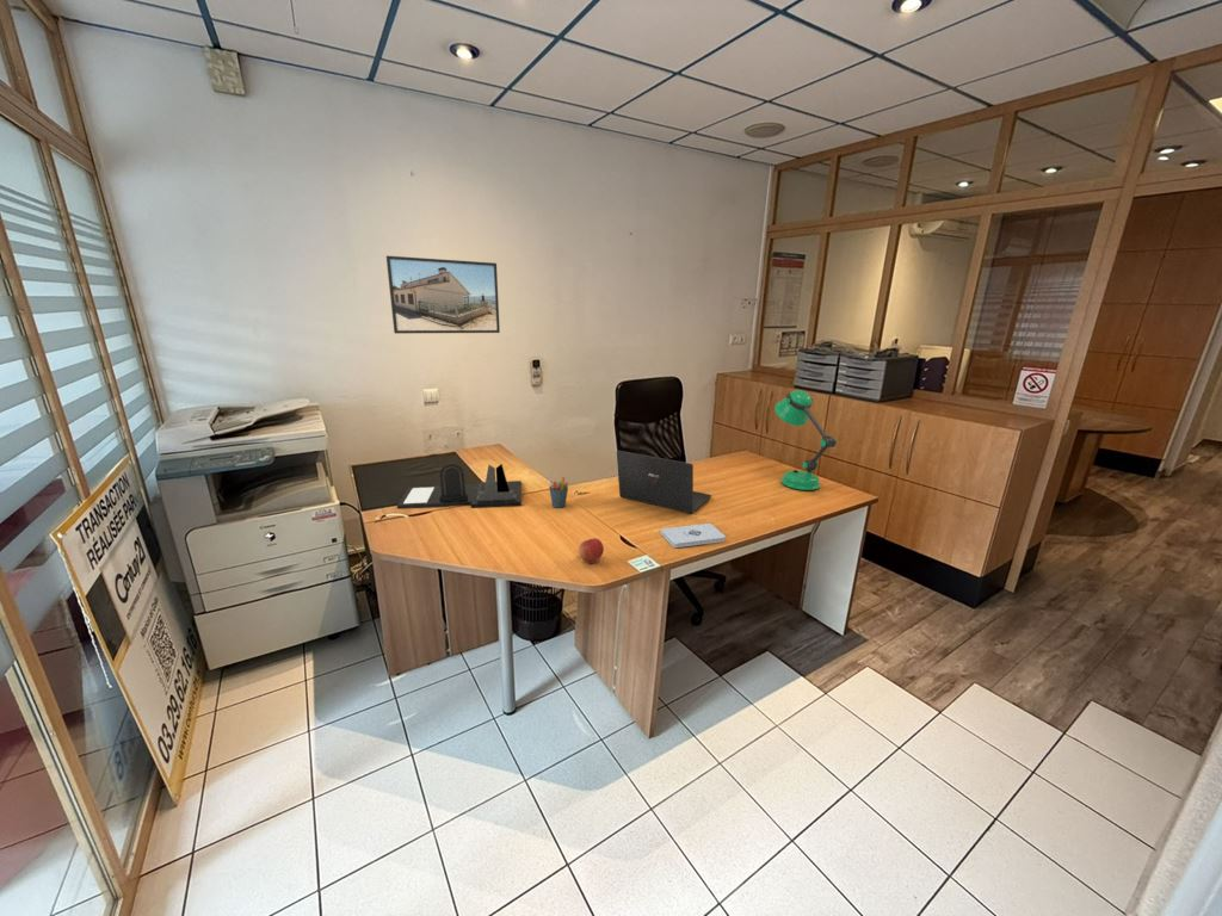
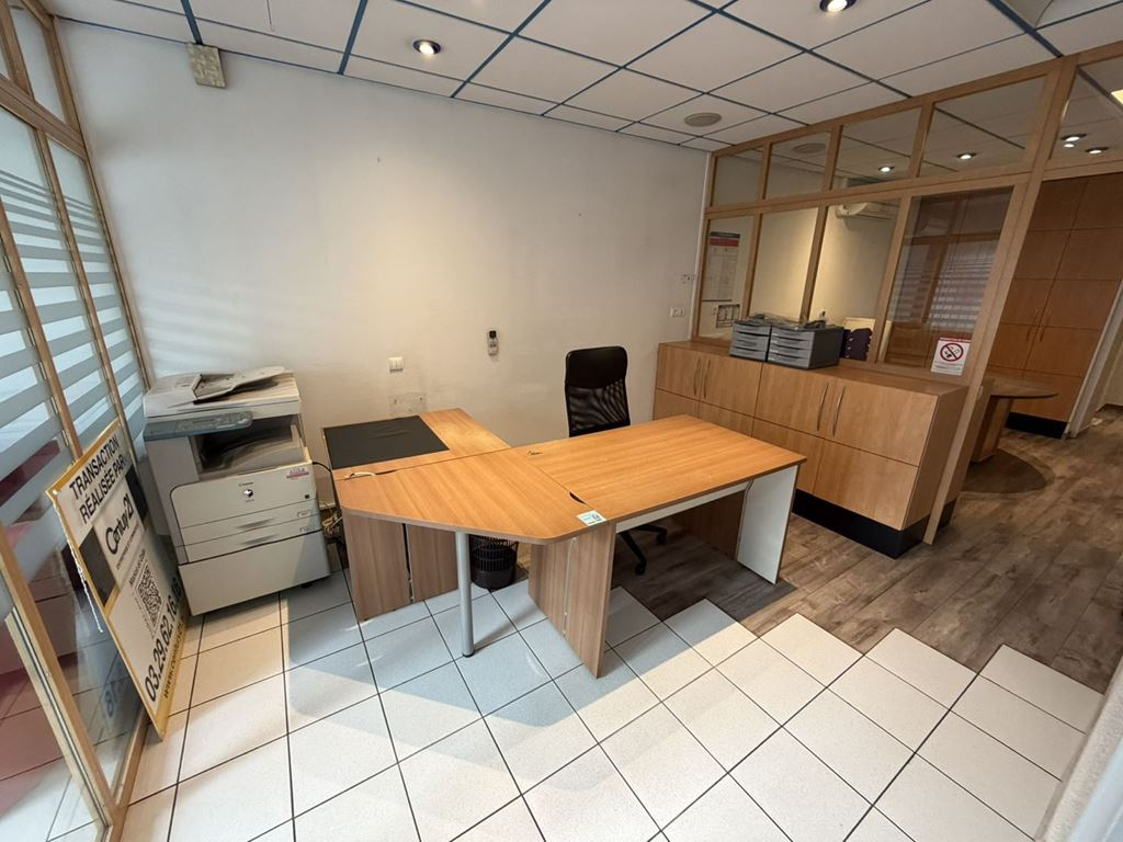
- apple (591, 550)
- laptop (665, 474)
- notepad (692, 534)
- desk lamp (802, 425)
- desk organizer (462, 477)
- pen holder (558, 490)
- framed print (446, 297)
